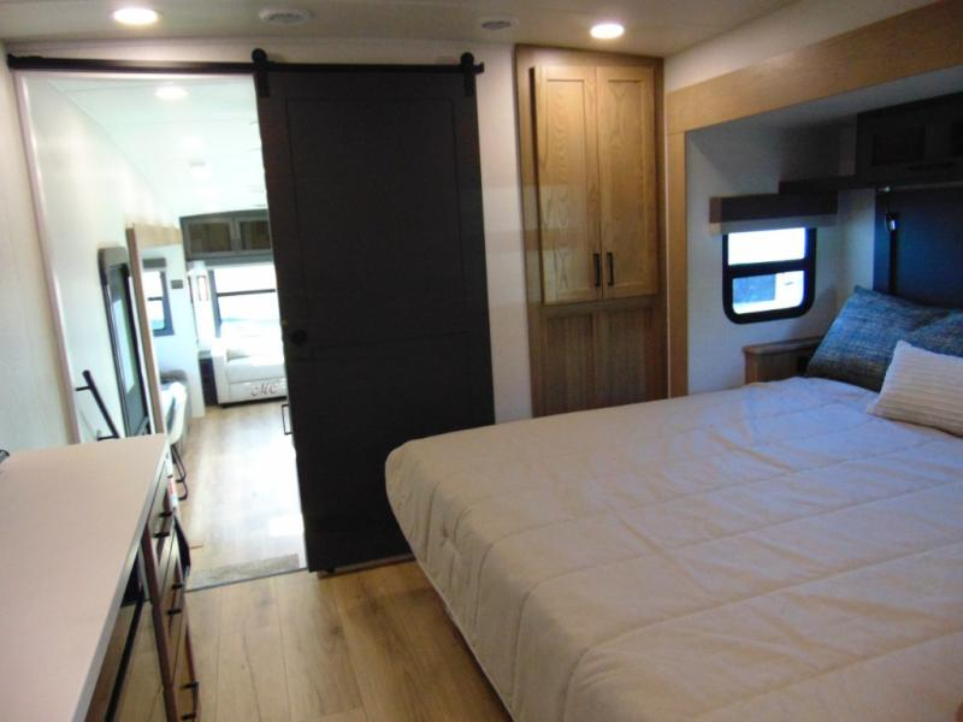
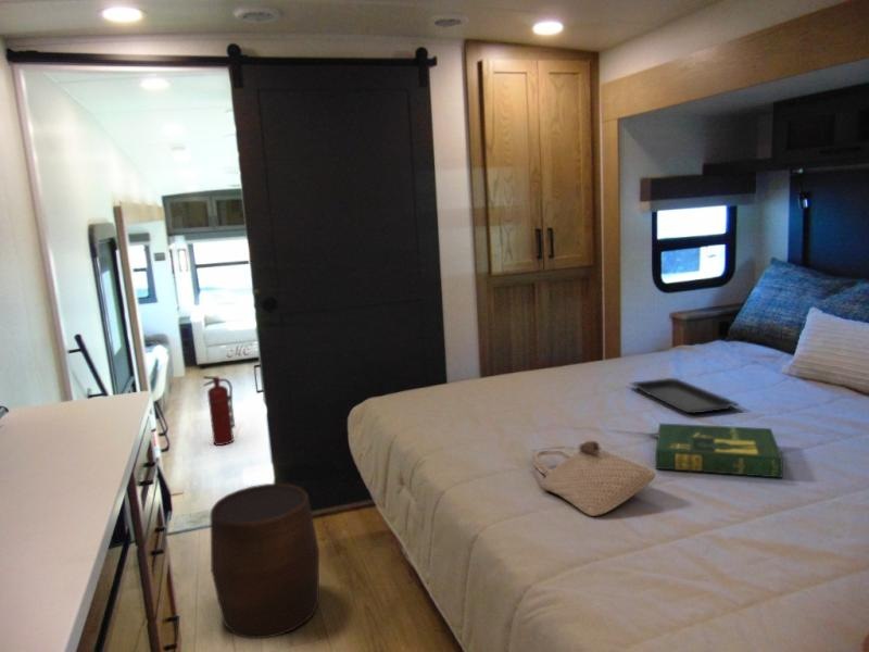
+ fire extinguisher (219, 409)
+ tote bag (577, 463)
+ stool (265, 556)
+ book (715, 448)
+ serving tray (680, 396)
